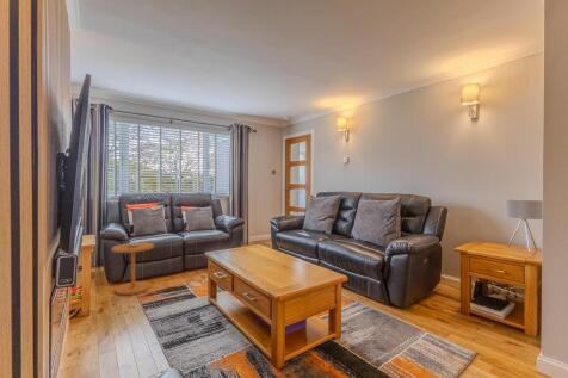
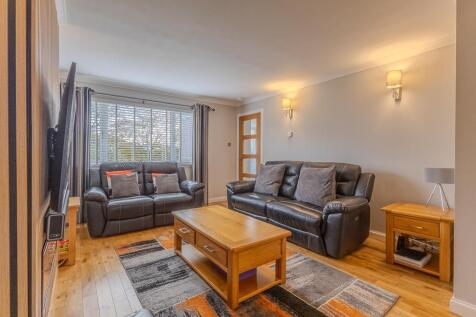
- side table (132, 265)
